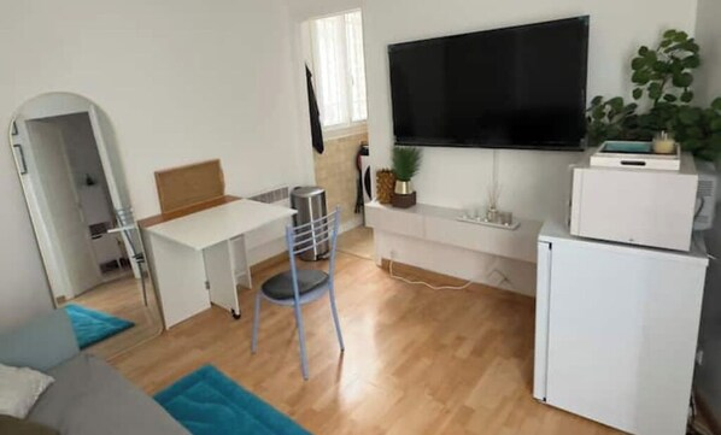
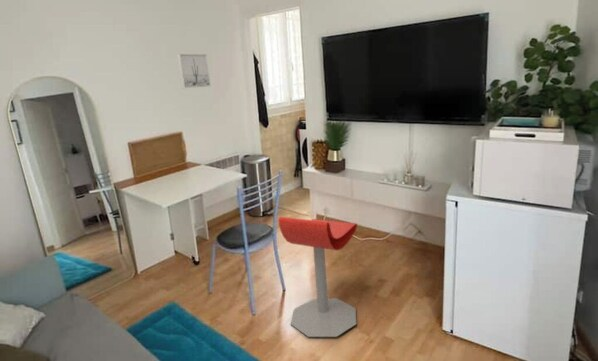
+ stool (322, 262)
+ wall art (194, 70)
